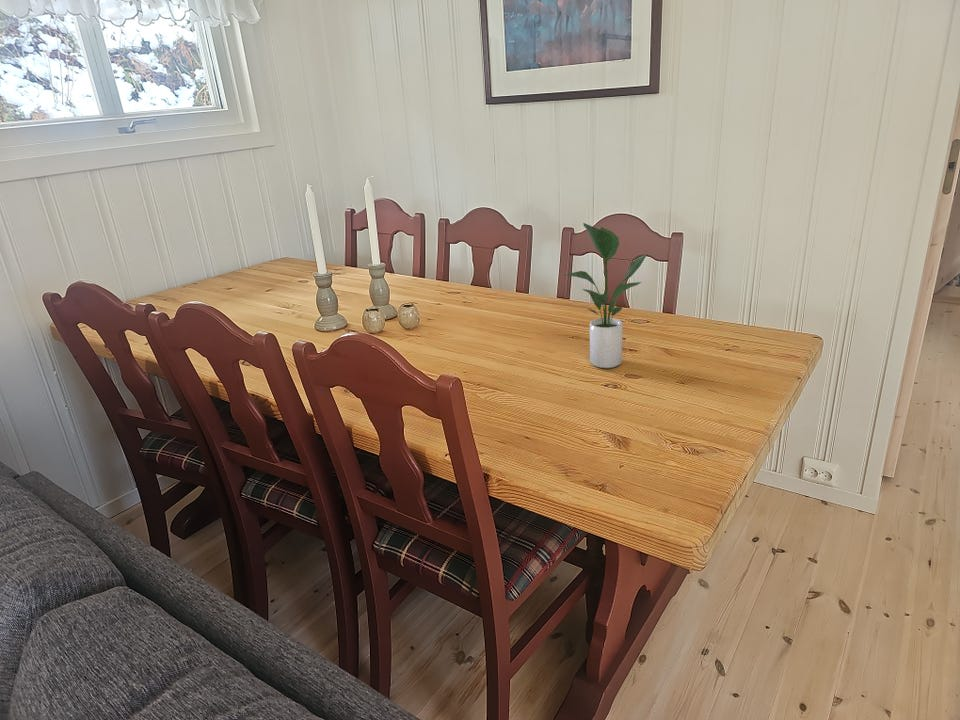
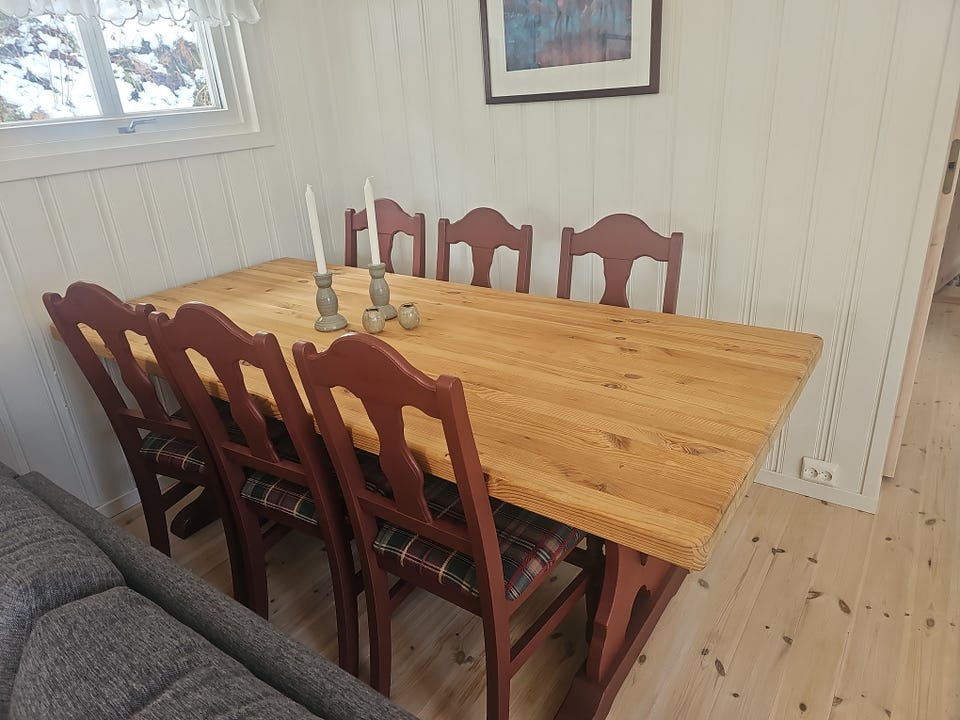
- potted plant (613, 293)
